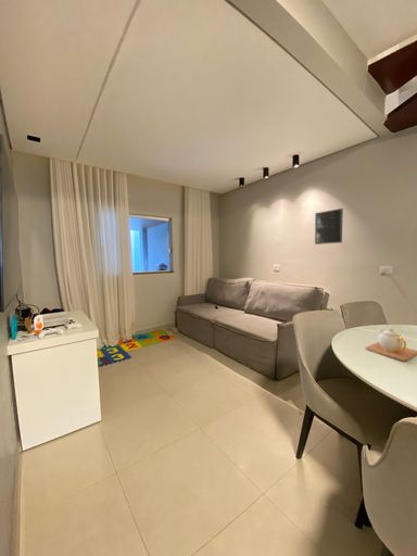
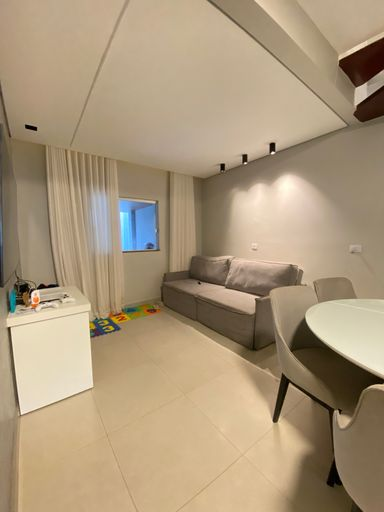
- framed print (328, 227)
- teapot (392, 339)
